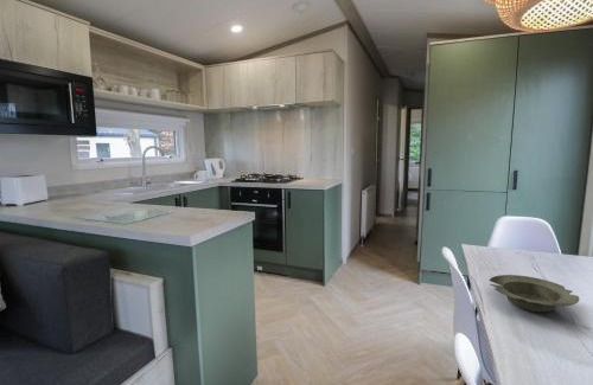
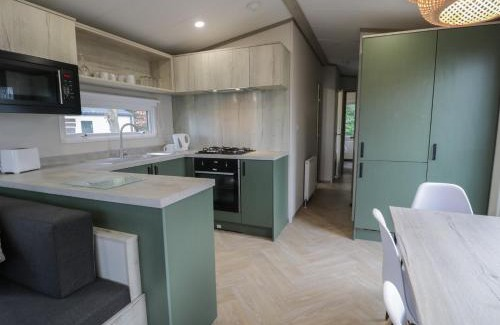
- bowl (530, 296)
